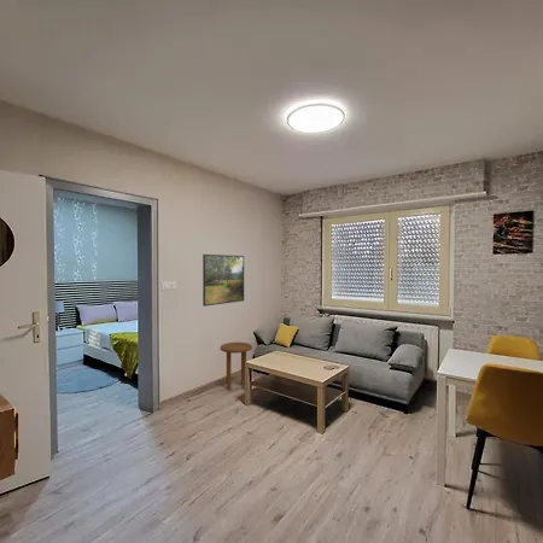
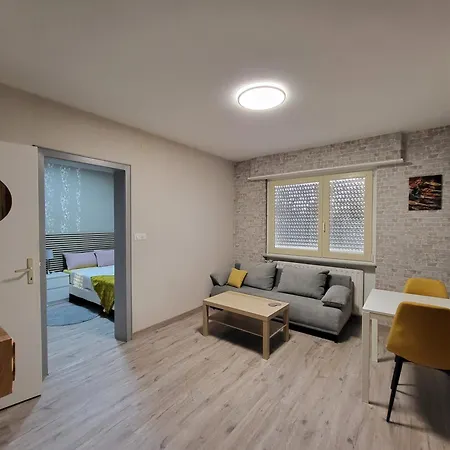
- side table (241, 366)
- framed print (224, 279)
